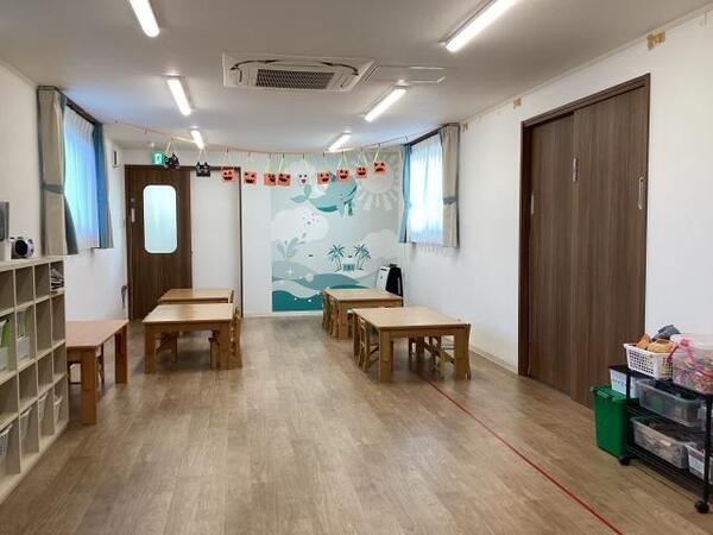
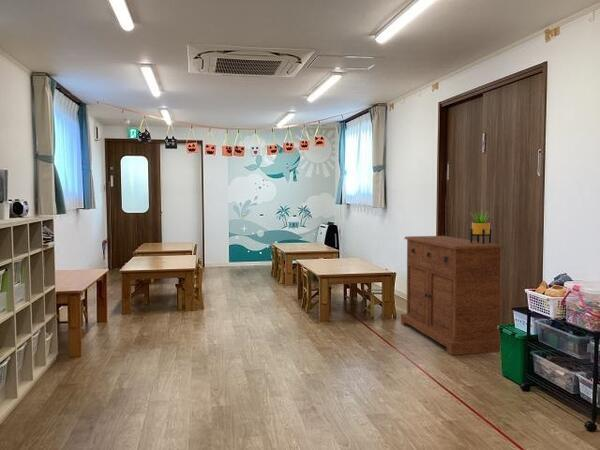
+ sideboard (448, 288)
+ potted plant (480, 225)
